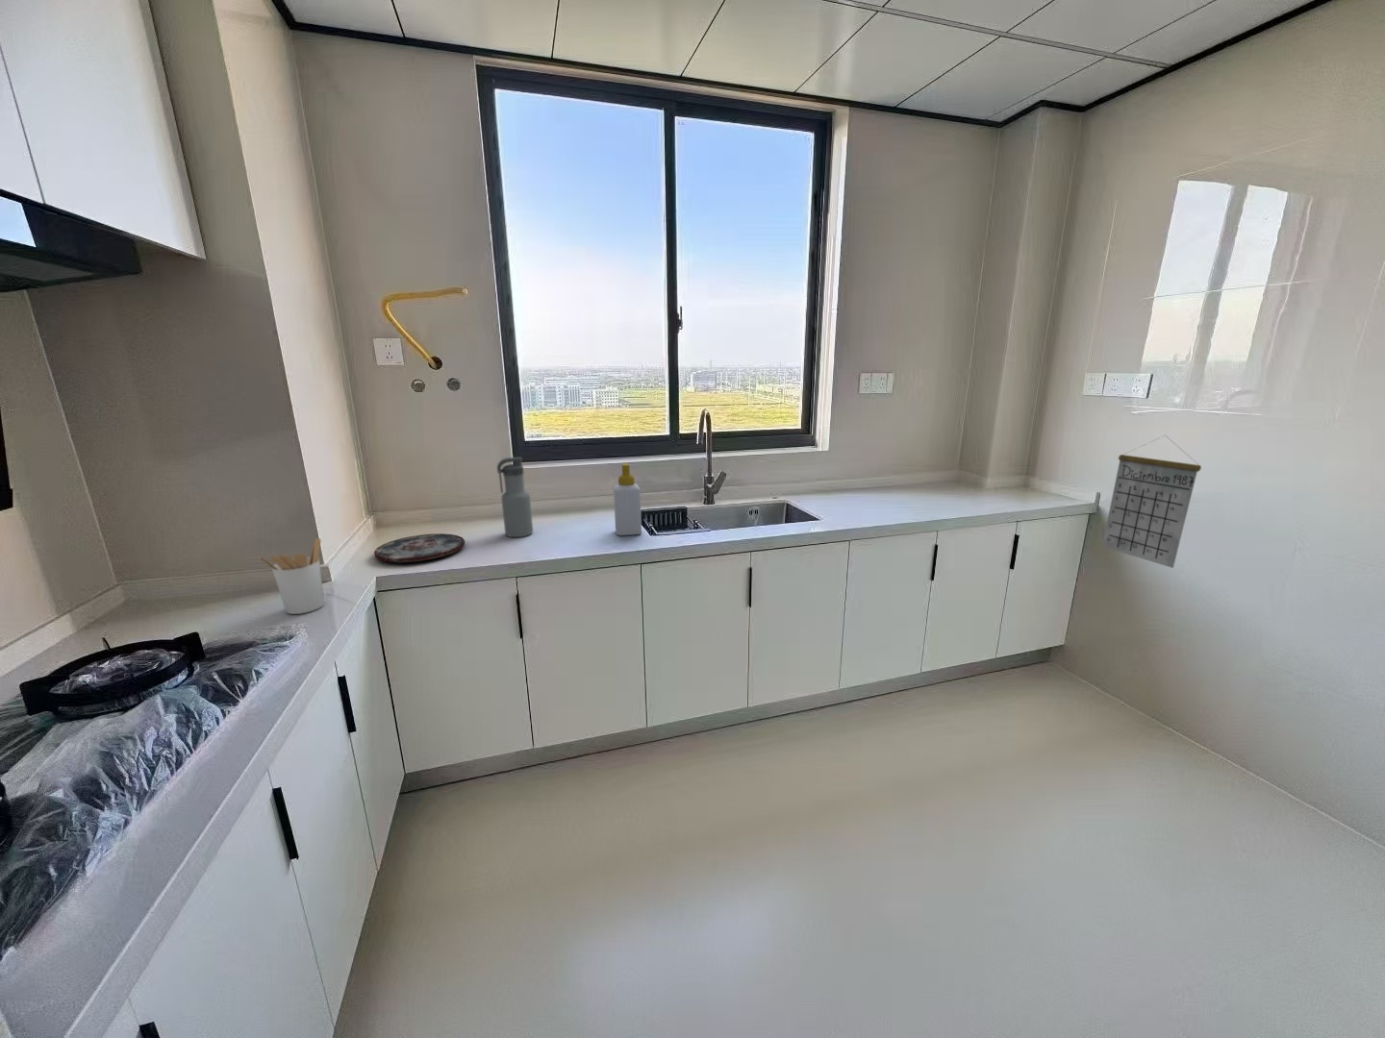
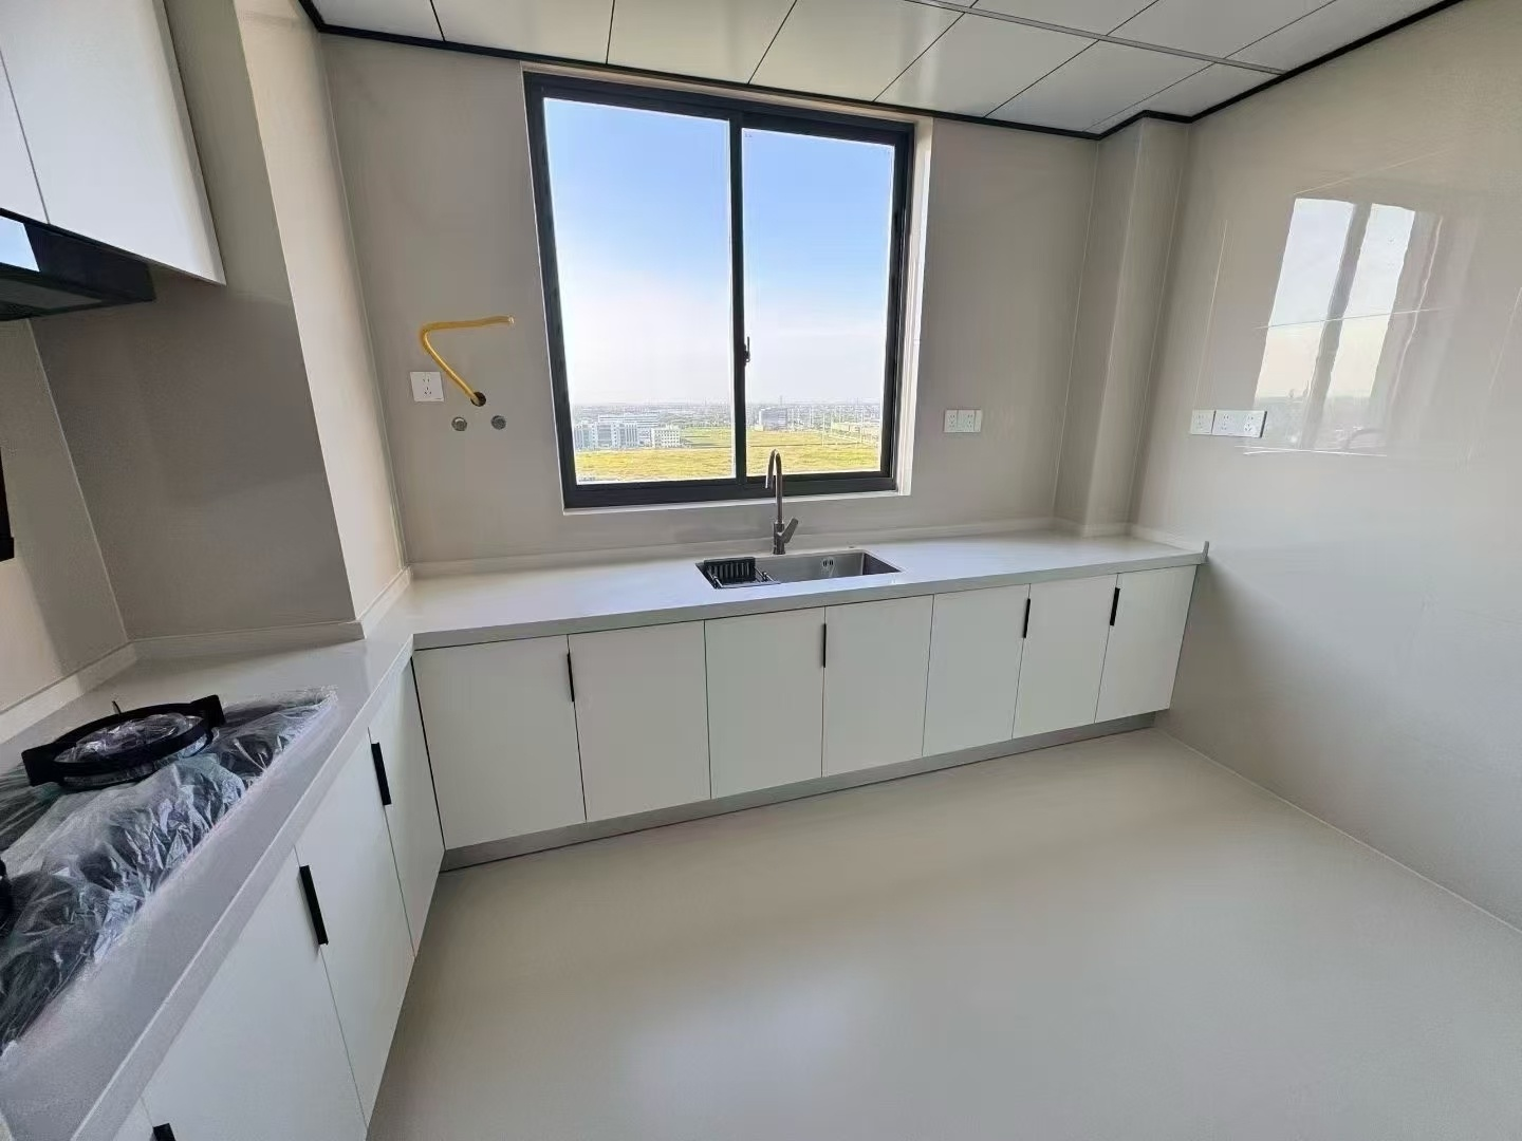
- utensil holder (298, 578)
- plate (420, 547)
- soap bottle (627, 498)
- calendar (1148, 498)
- water bottle (515, 497)
